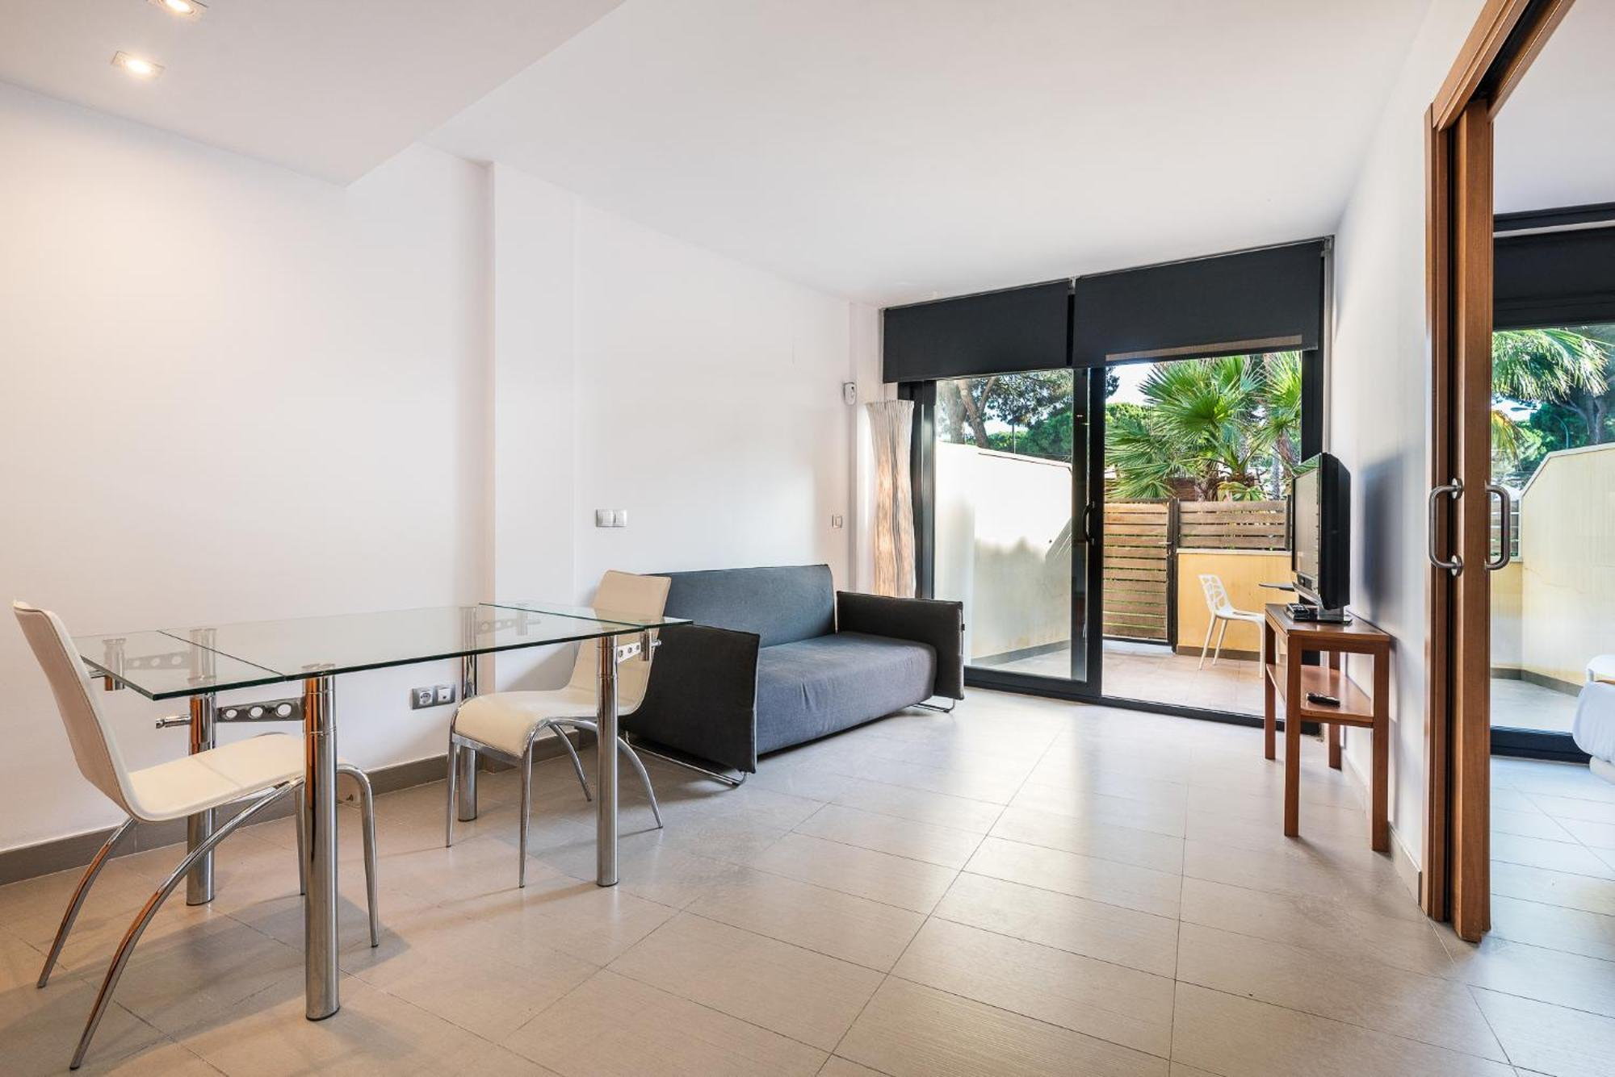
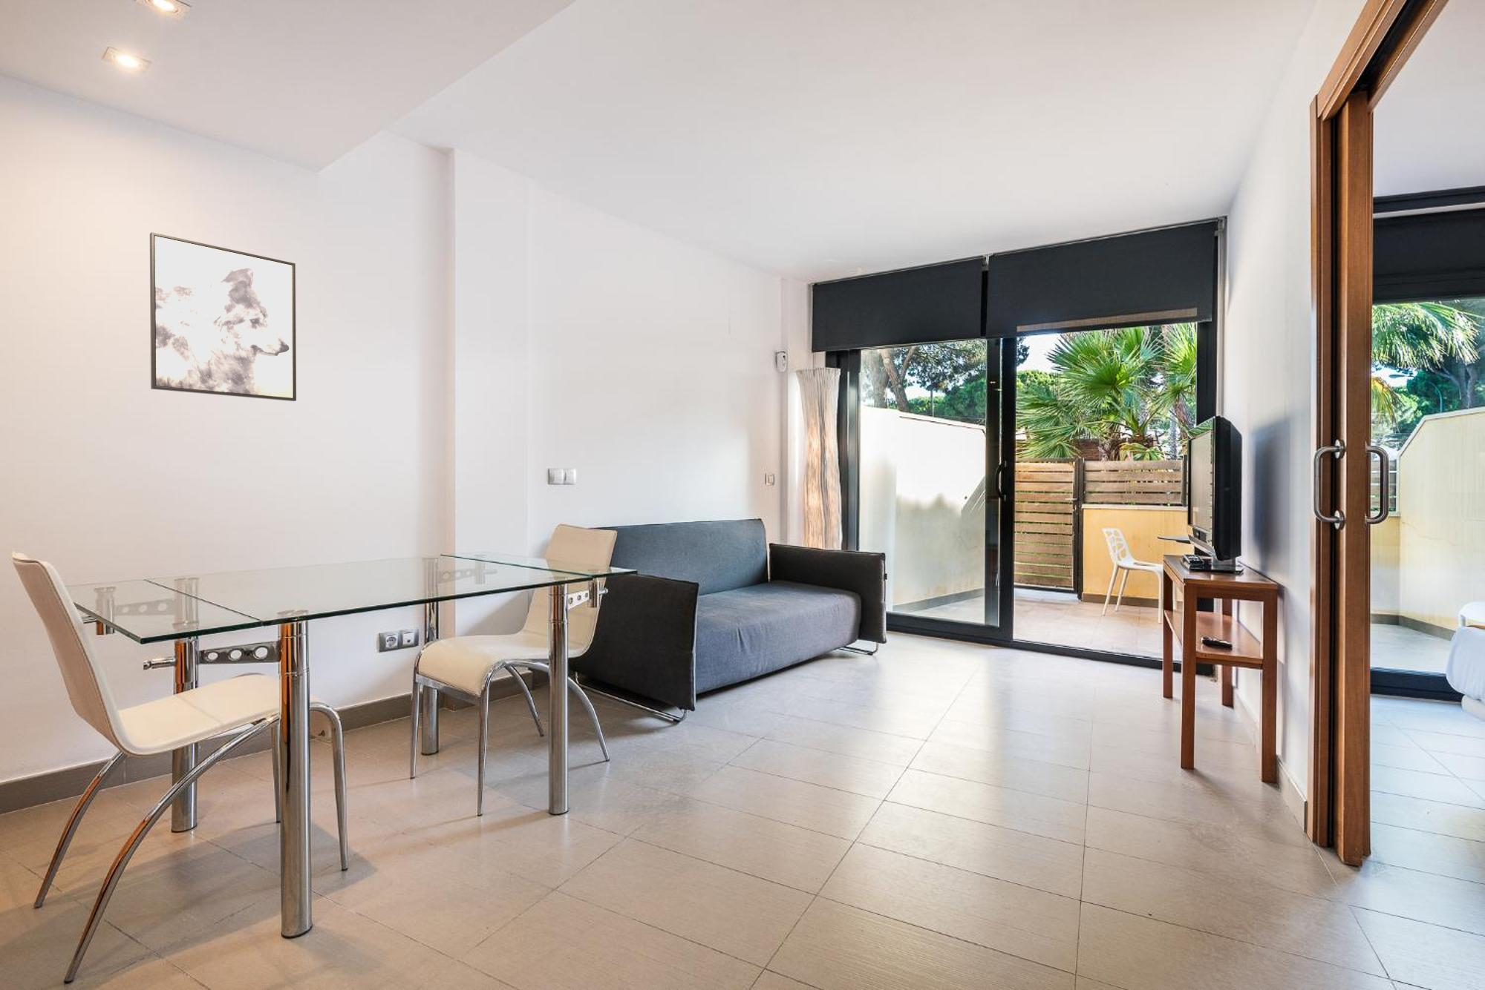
+ wall art (227, 322)
